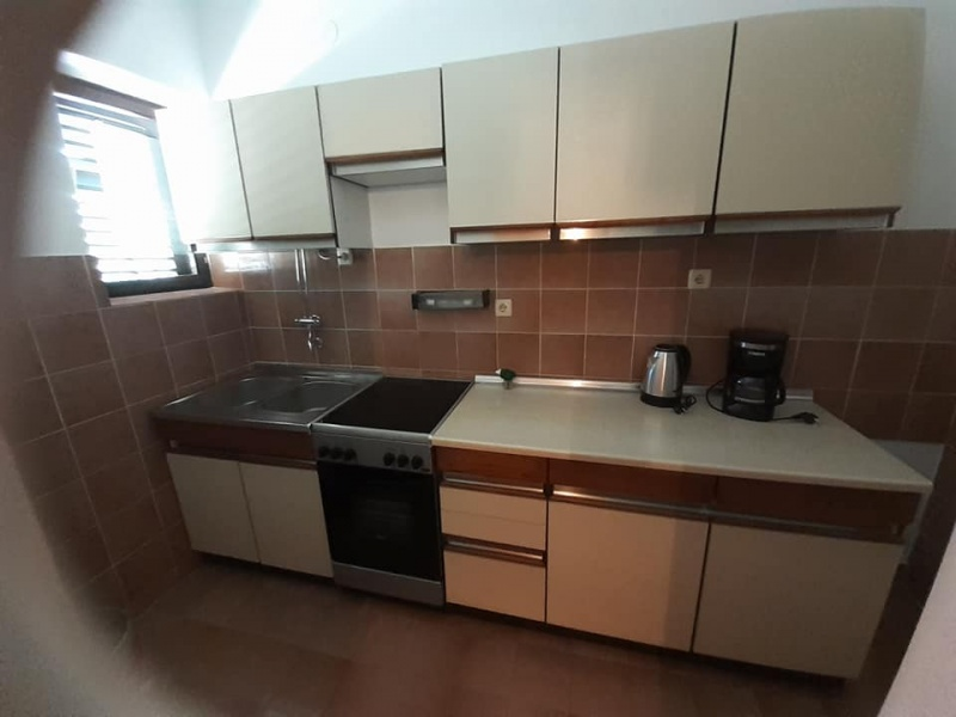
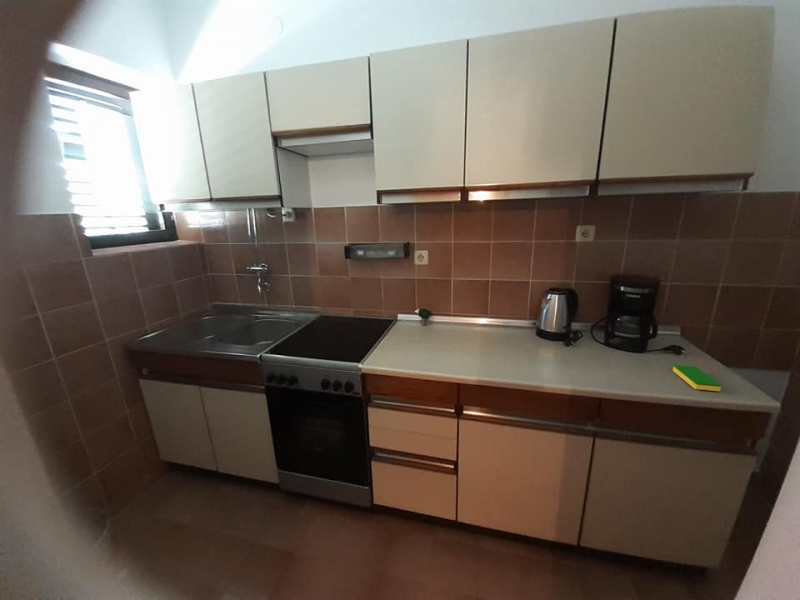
+ dish sponge (695, 377)
